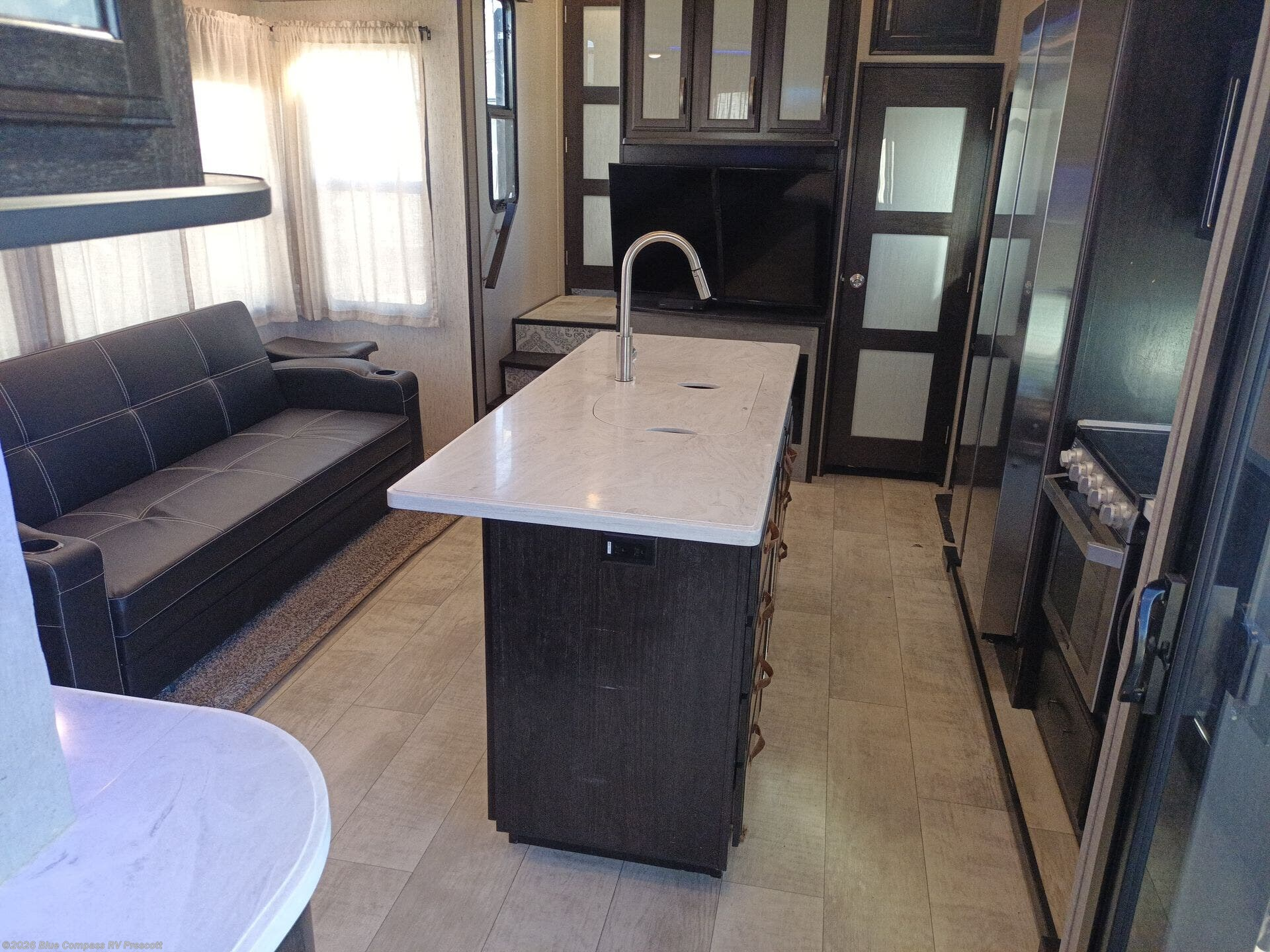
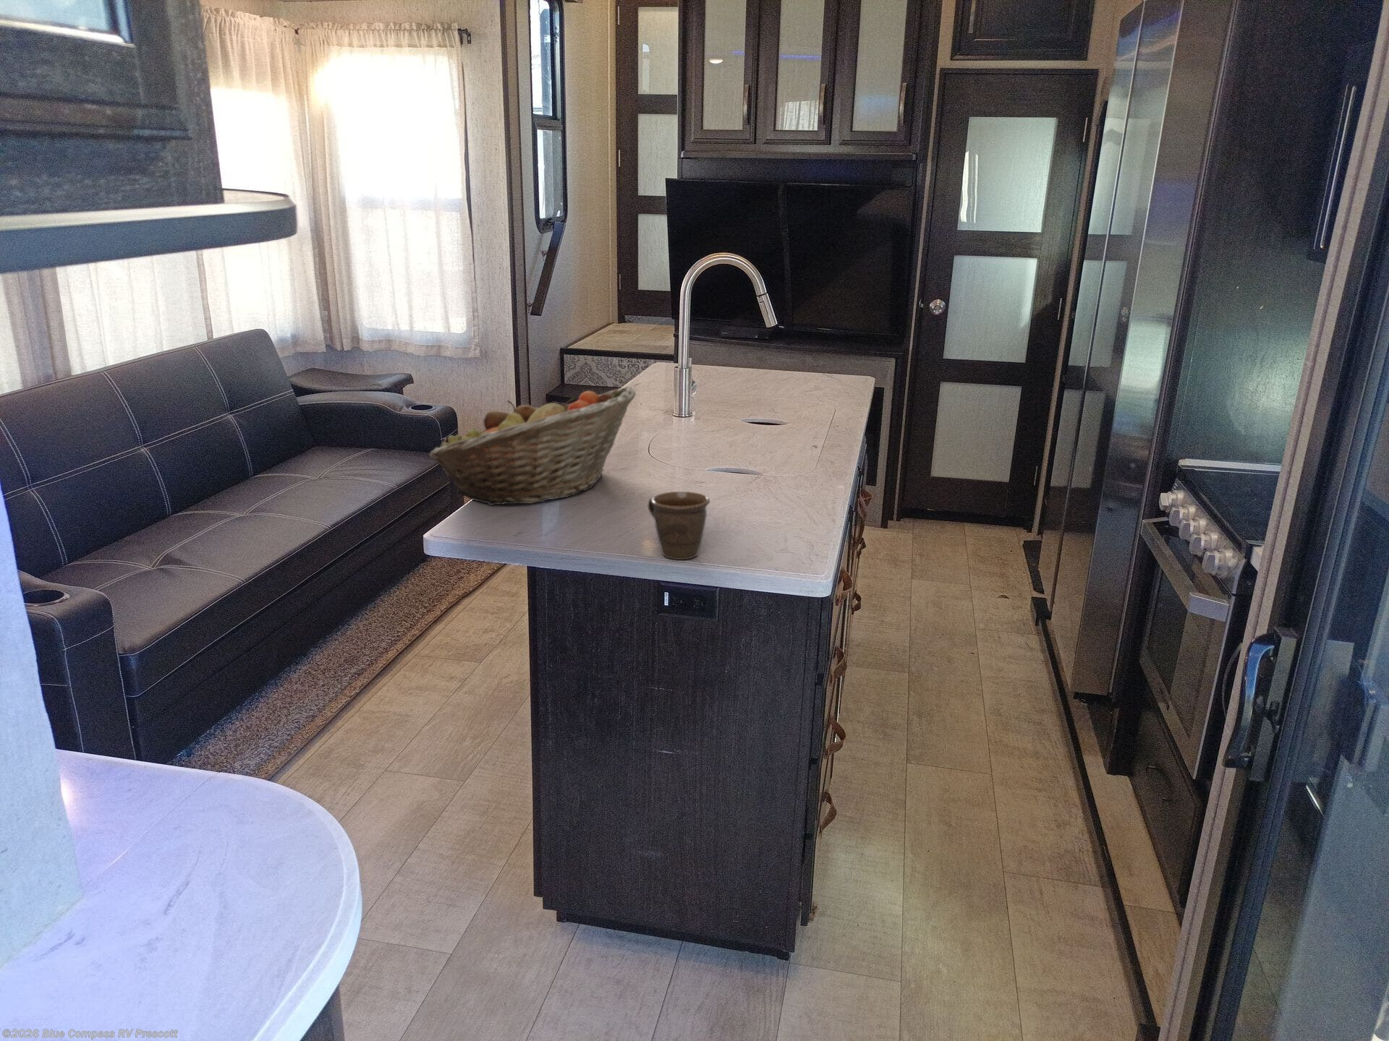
+ fruit basket (537, 438)
+ mug (676, 525)
